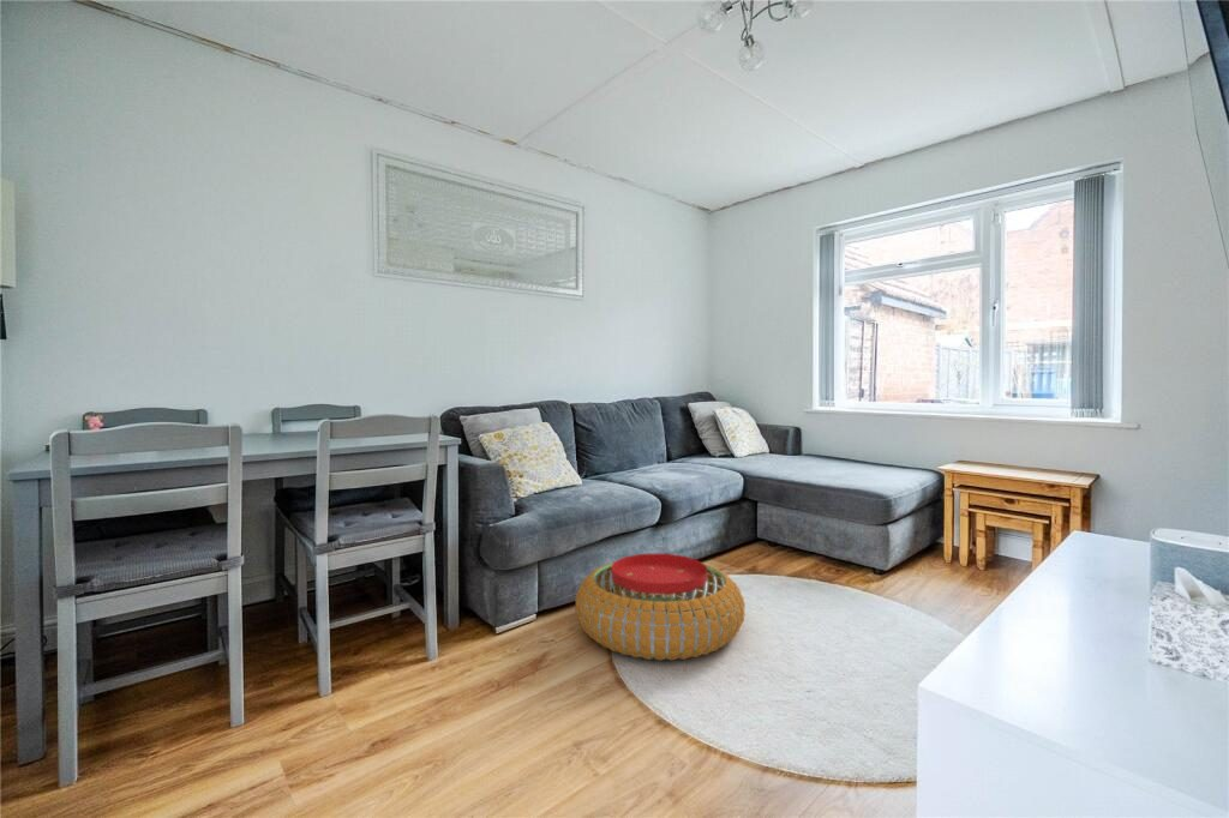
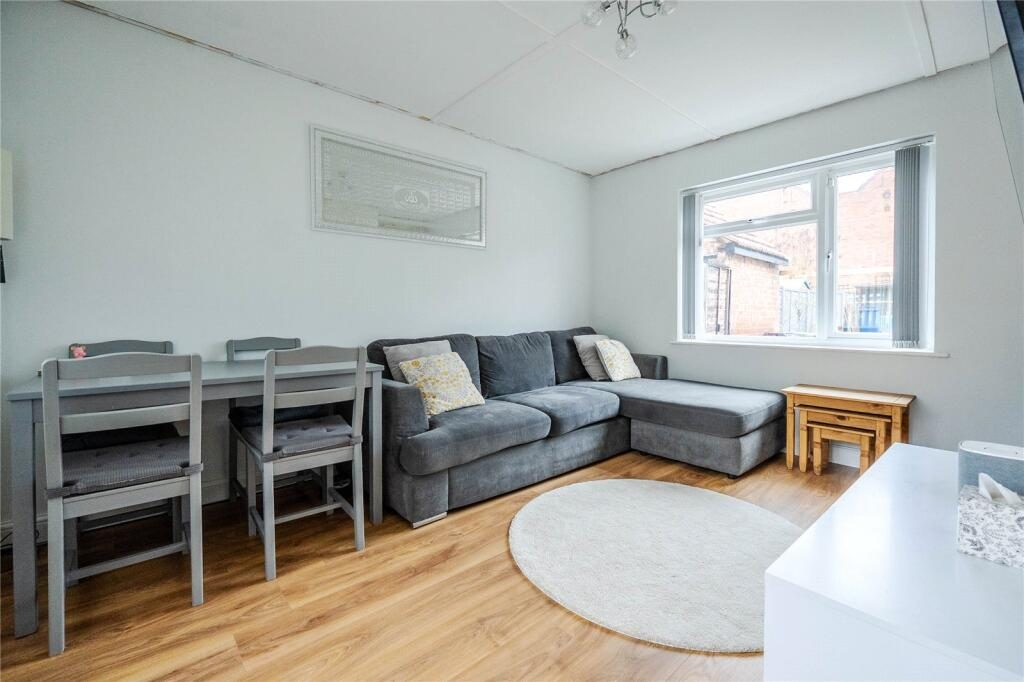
- pouf (659, 596)
